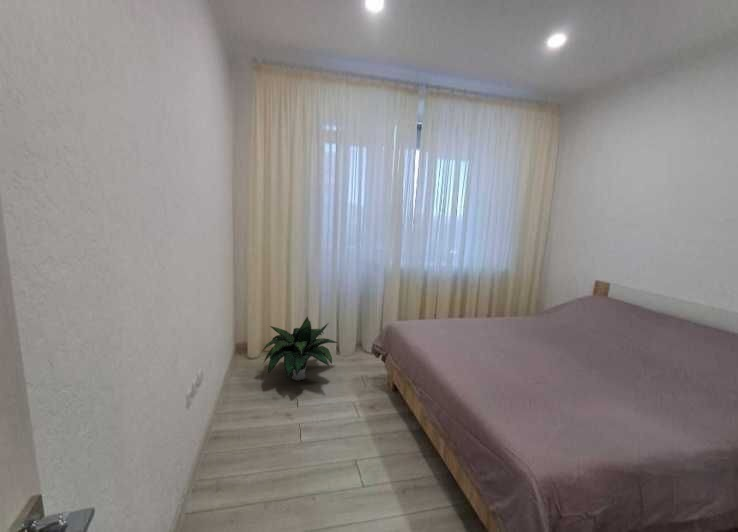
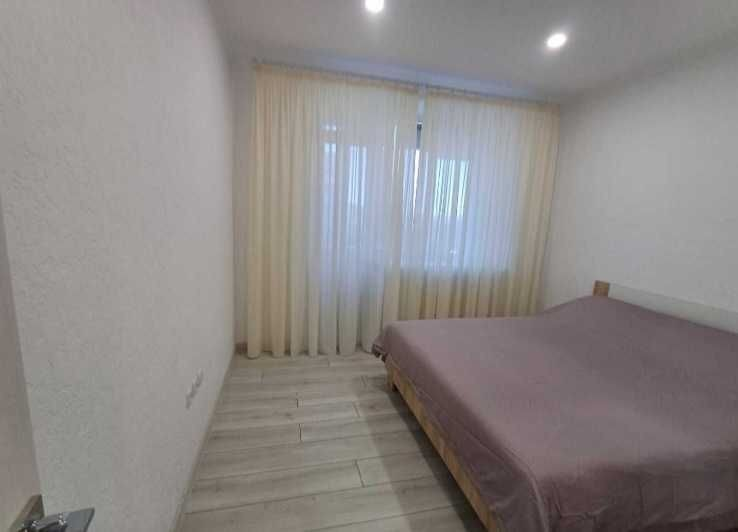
- potted plant (302, 348)
